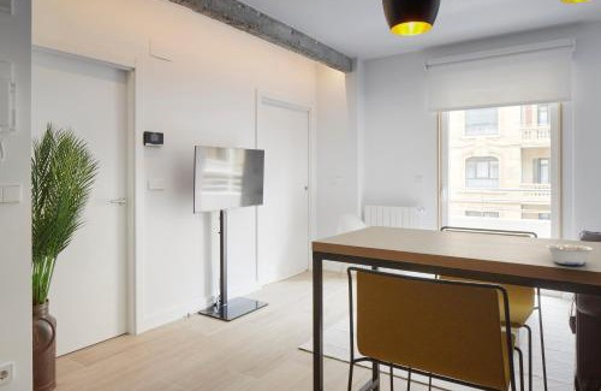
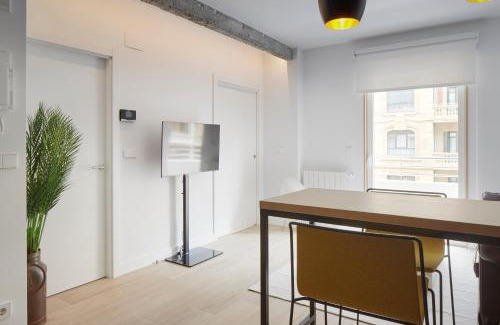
- legume (569, 253)
